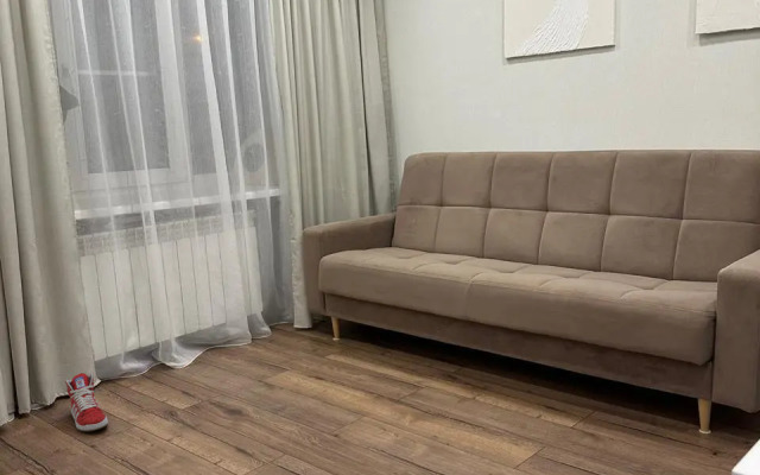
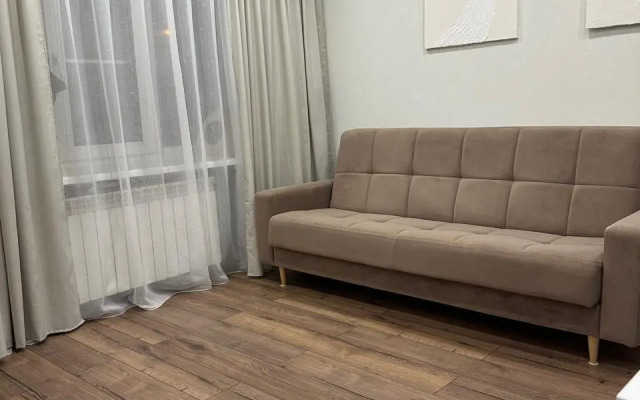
- sneaker (86, 399)
